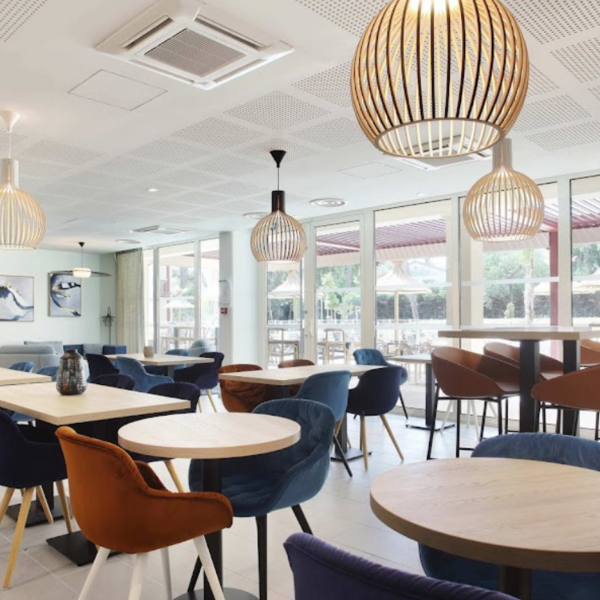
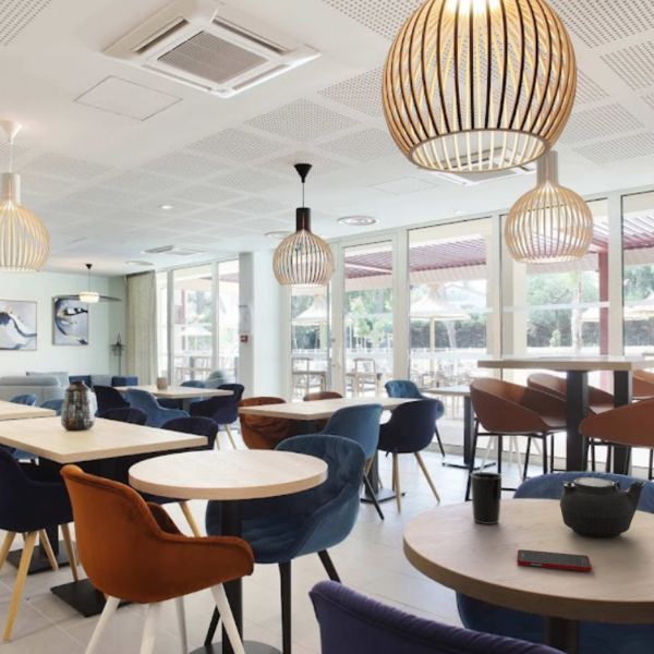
+ teapot (603, 506)
+ cell phone (553, 560)
+ cup (486, 497)
